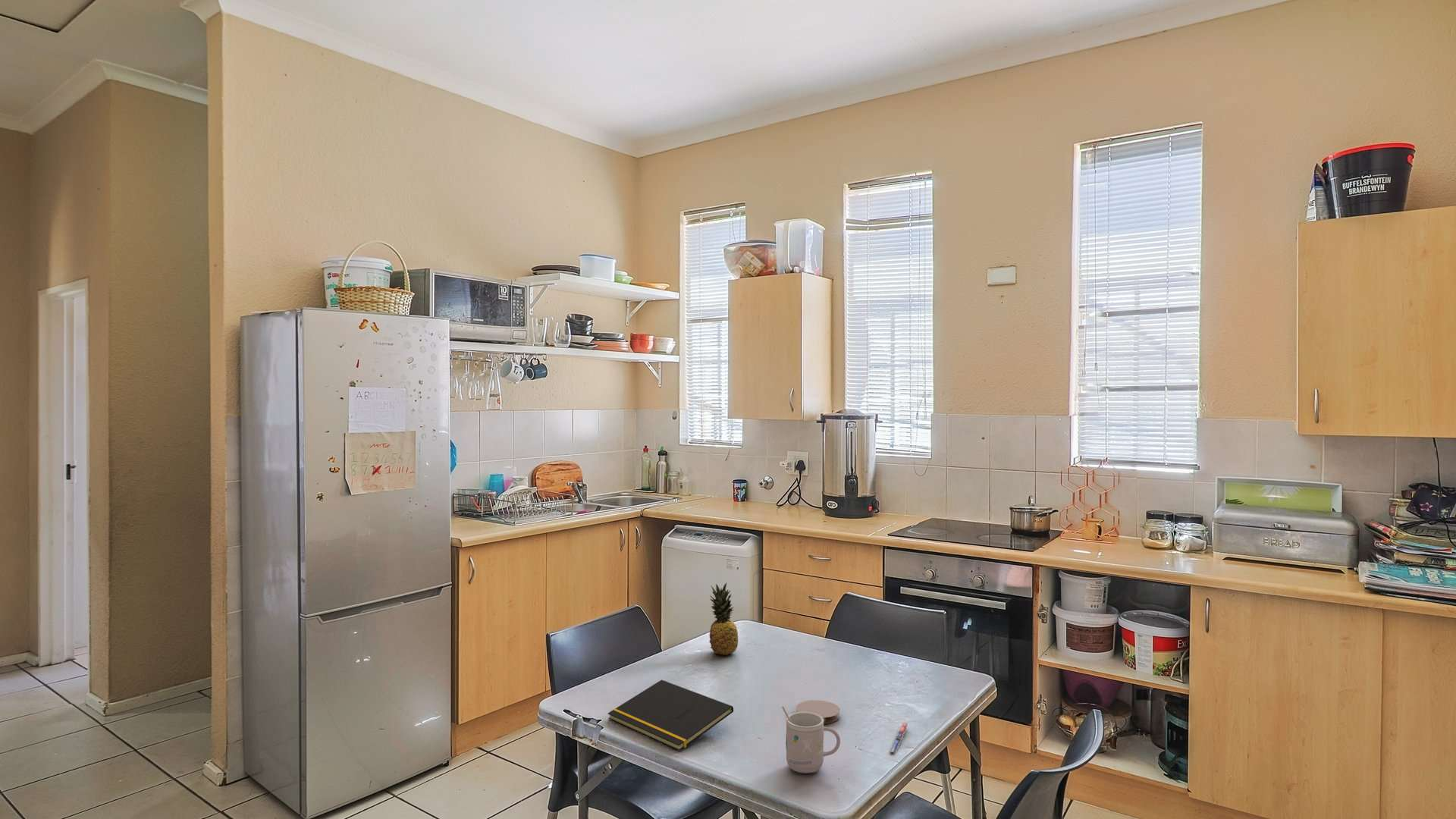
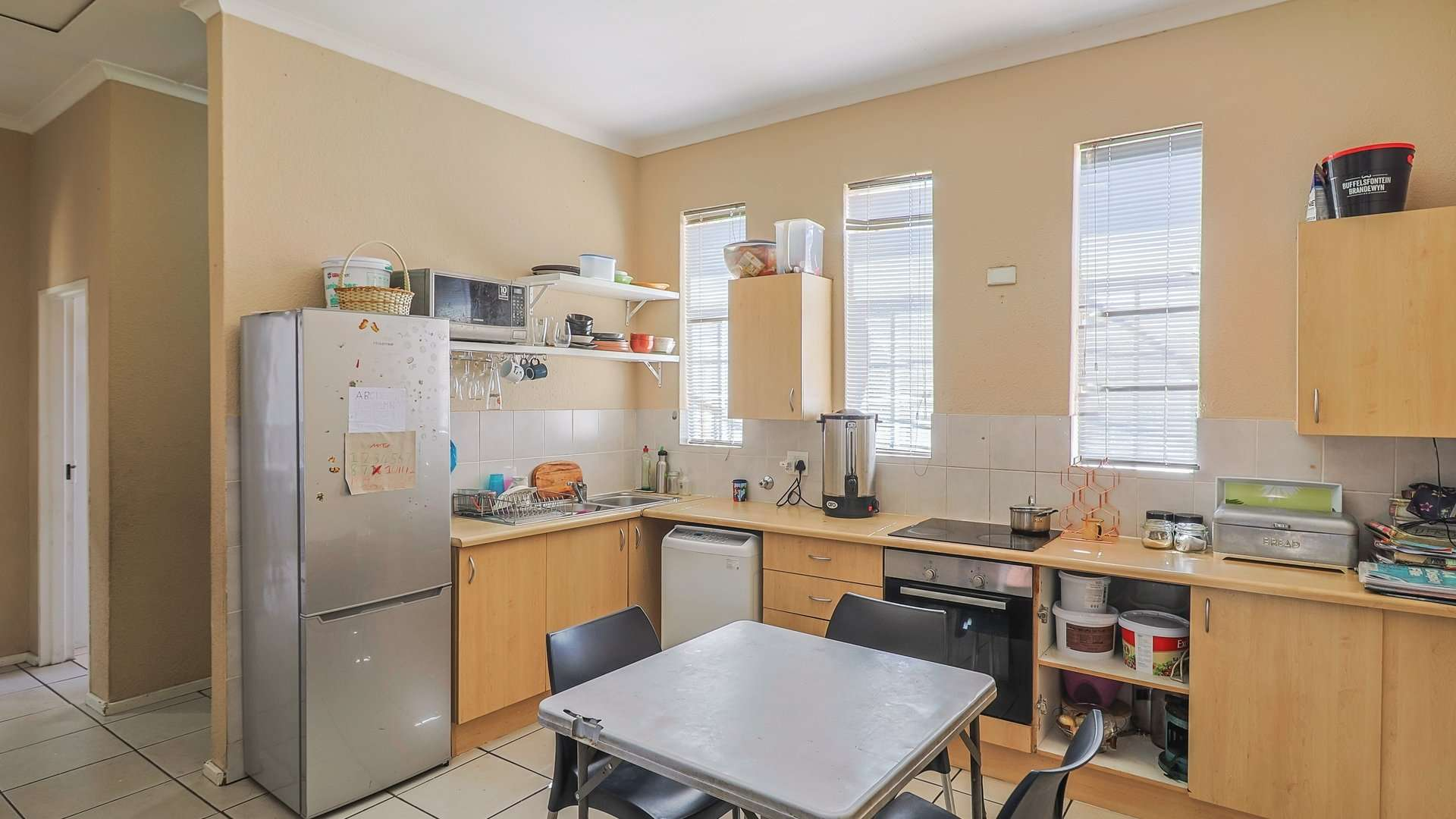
- coaster (817, 711)
- pen (899, 736)
- mug (811, 736)
- fruit (723, 617)
- notepad (670, 712)
